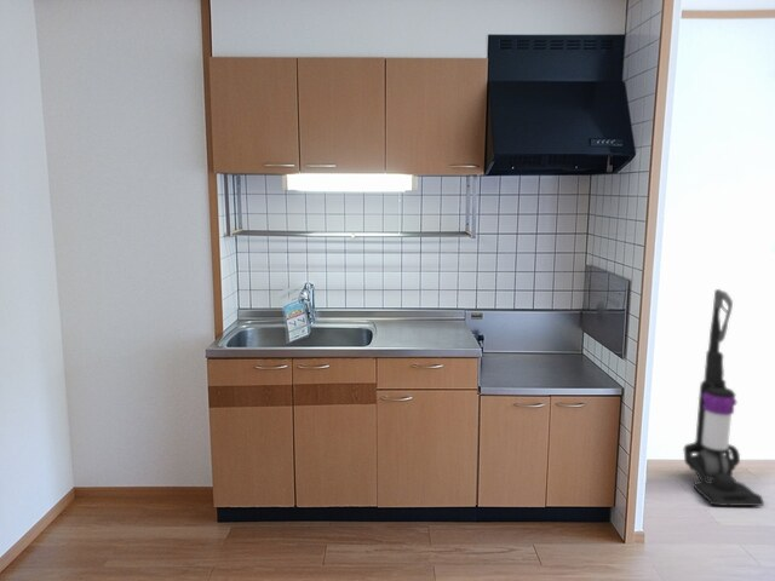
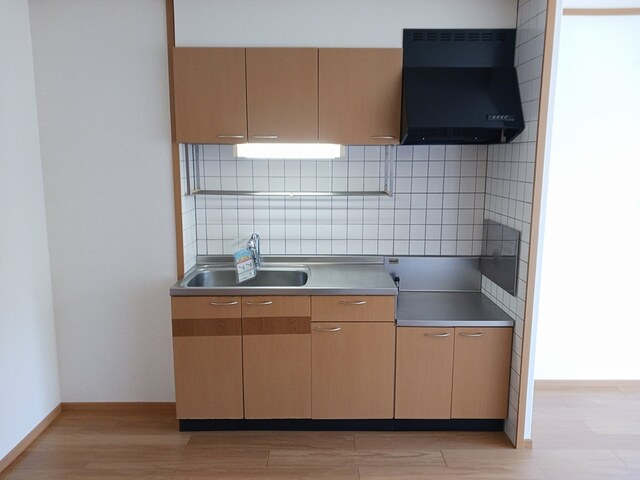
- vacuum cleaner (724, 392)
